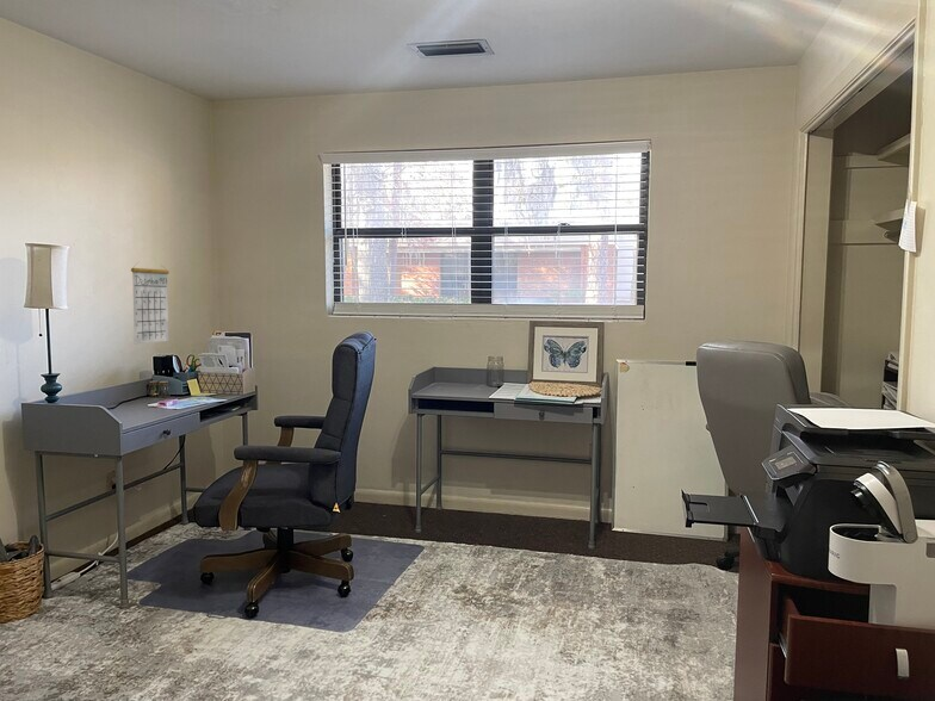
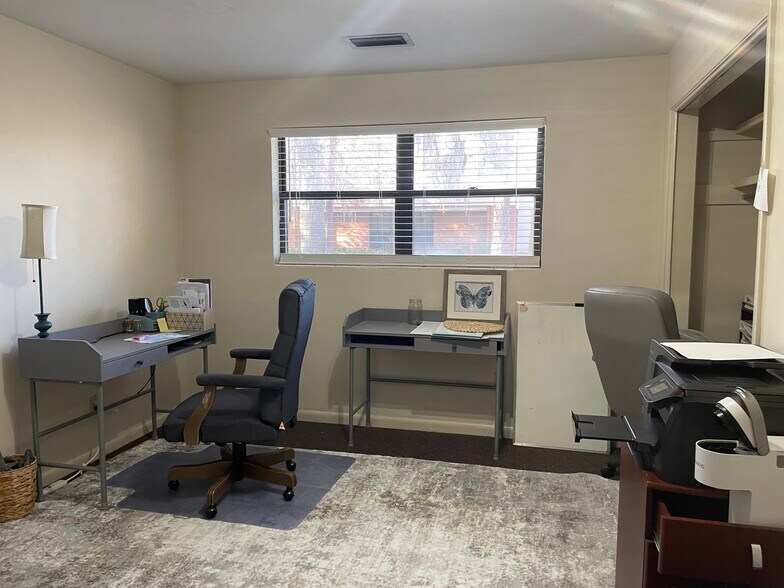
- calendar (150, 297)
